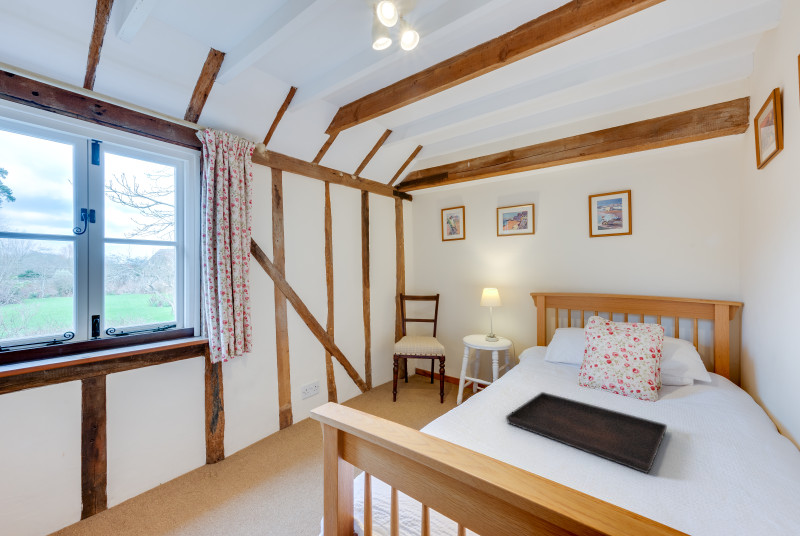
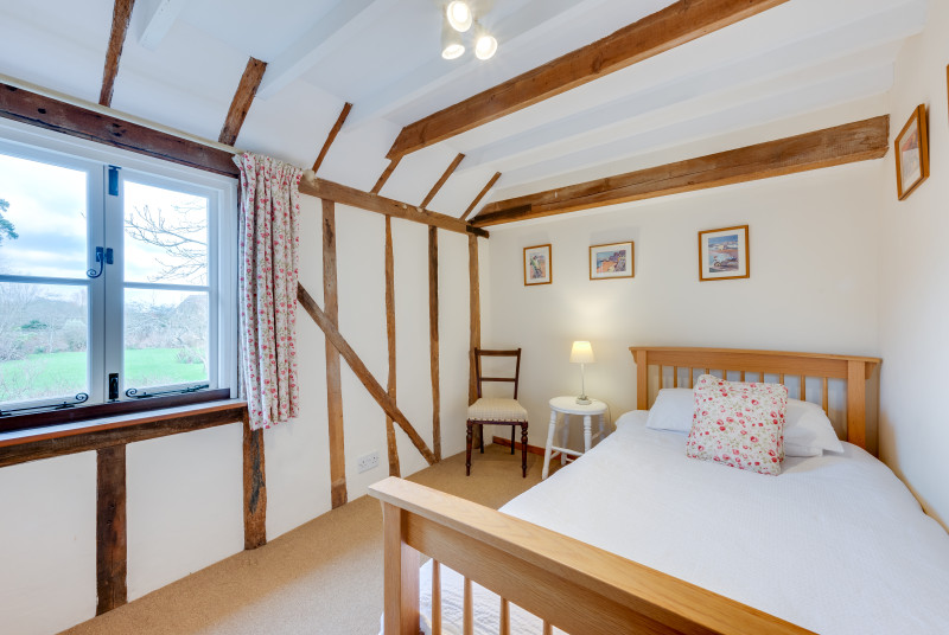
- serving tray (583, 424)
